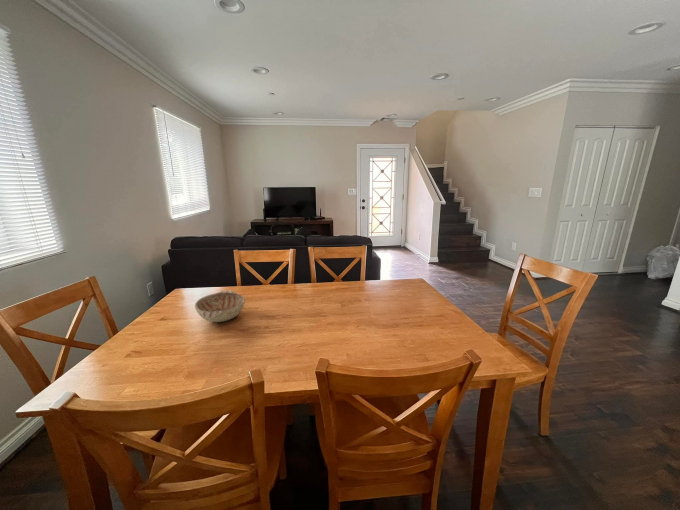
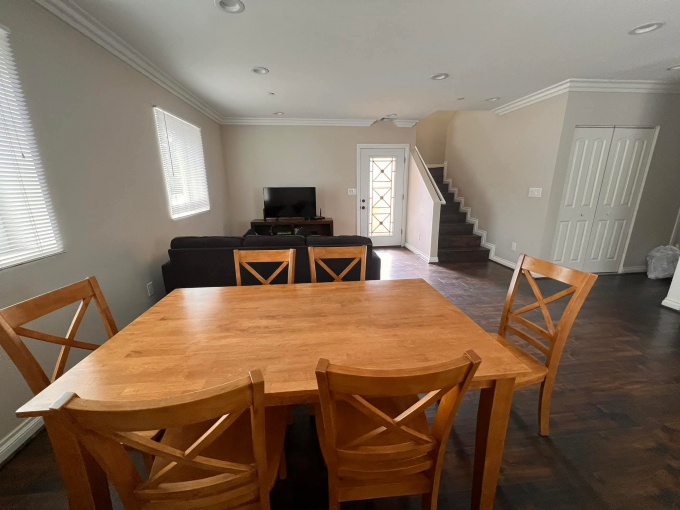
- decorative bowl (221, 309)
